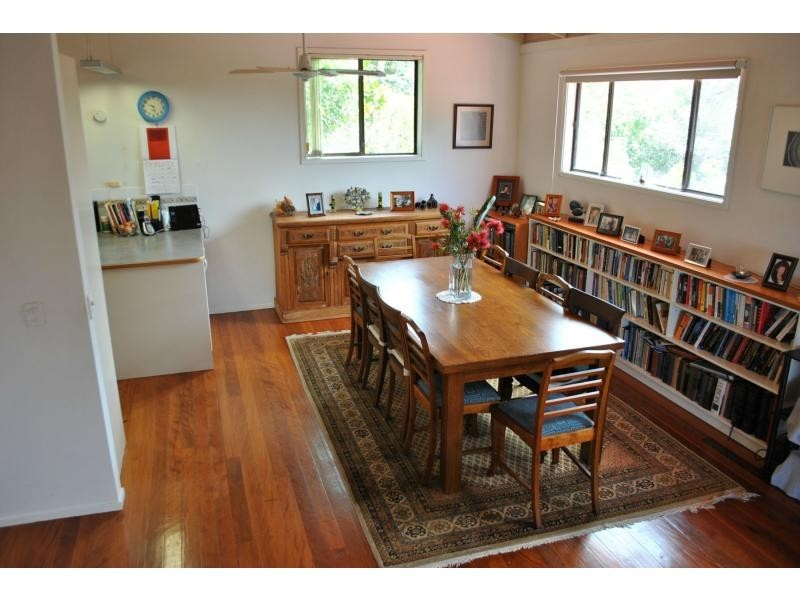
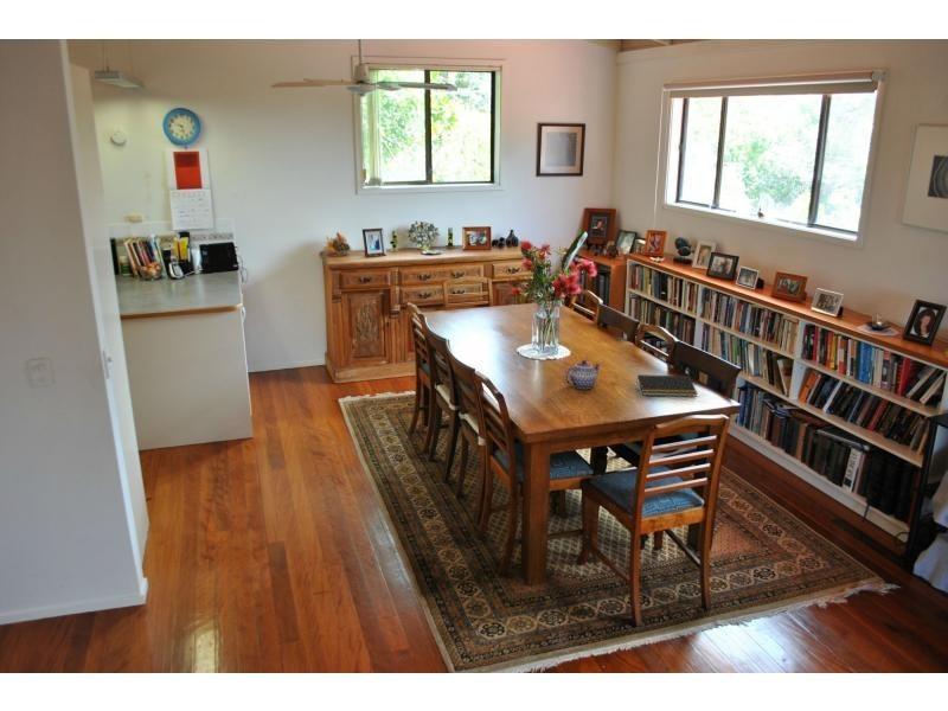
+ notepad (666, 385)
+ teapot (582, 373)
